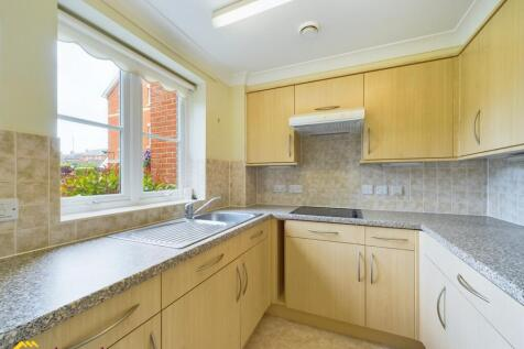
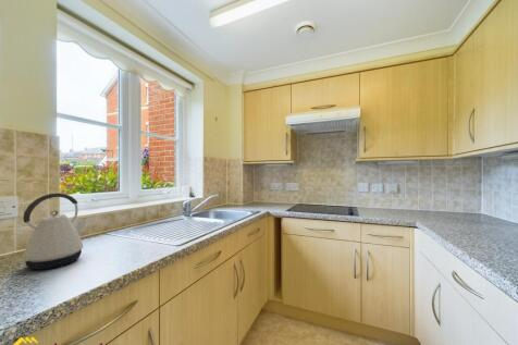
+ kettle (57, 227)
